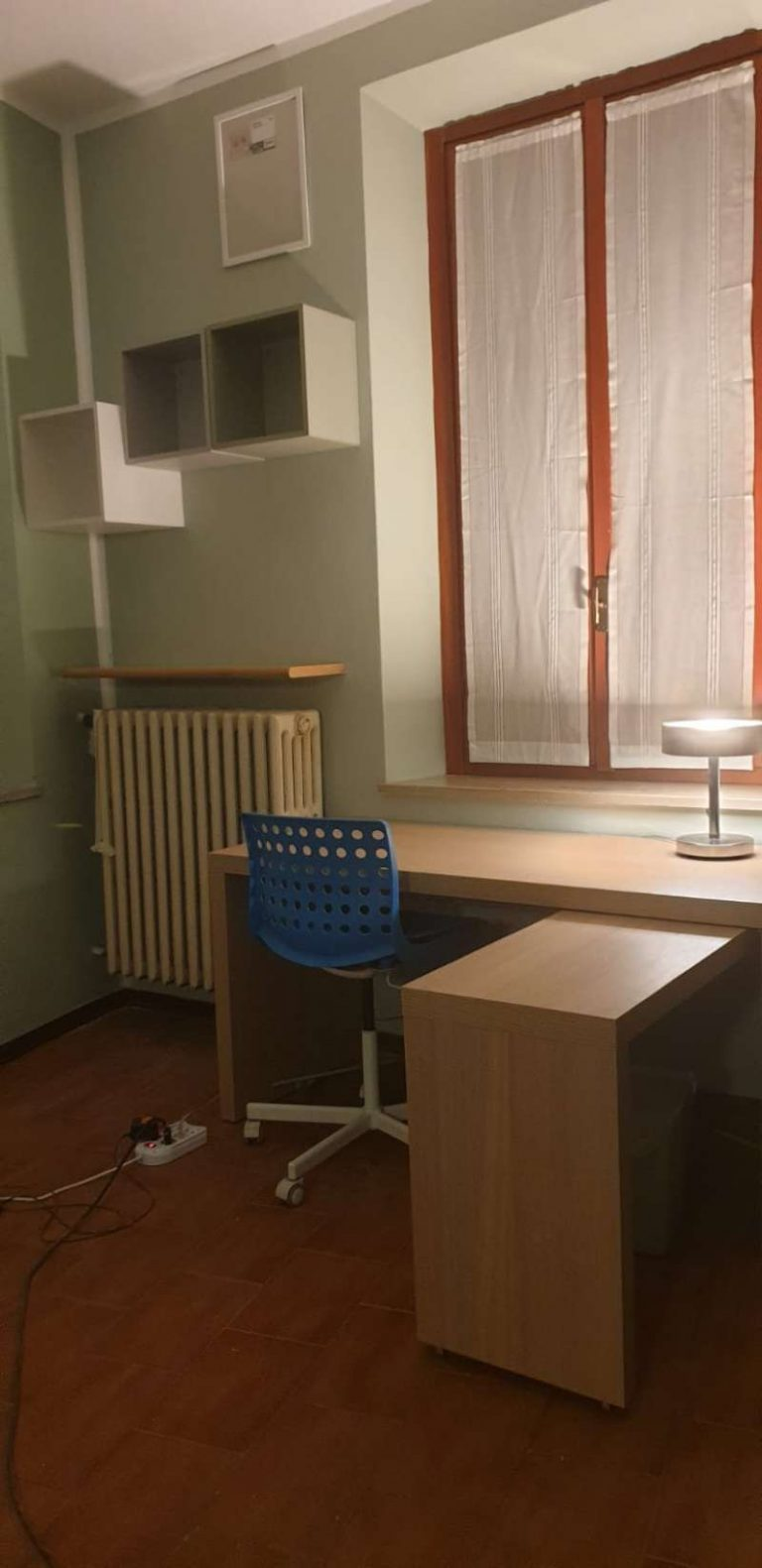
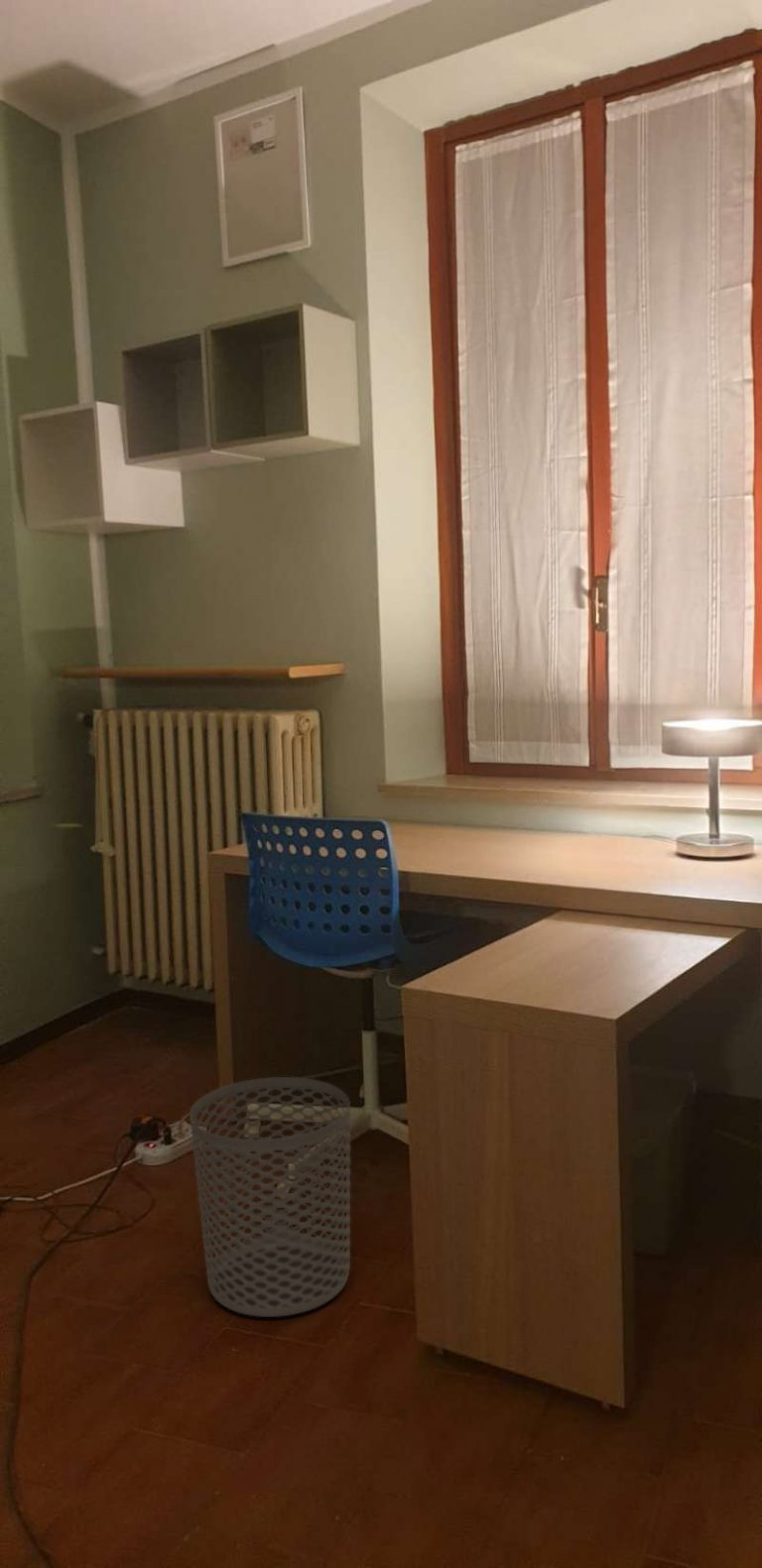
+ waste bin (274, 1194)
